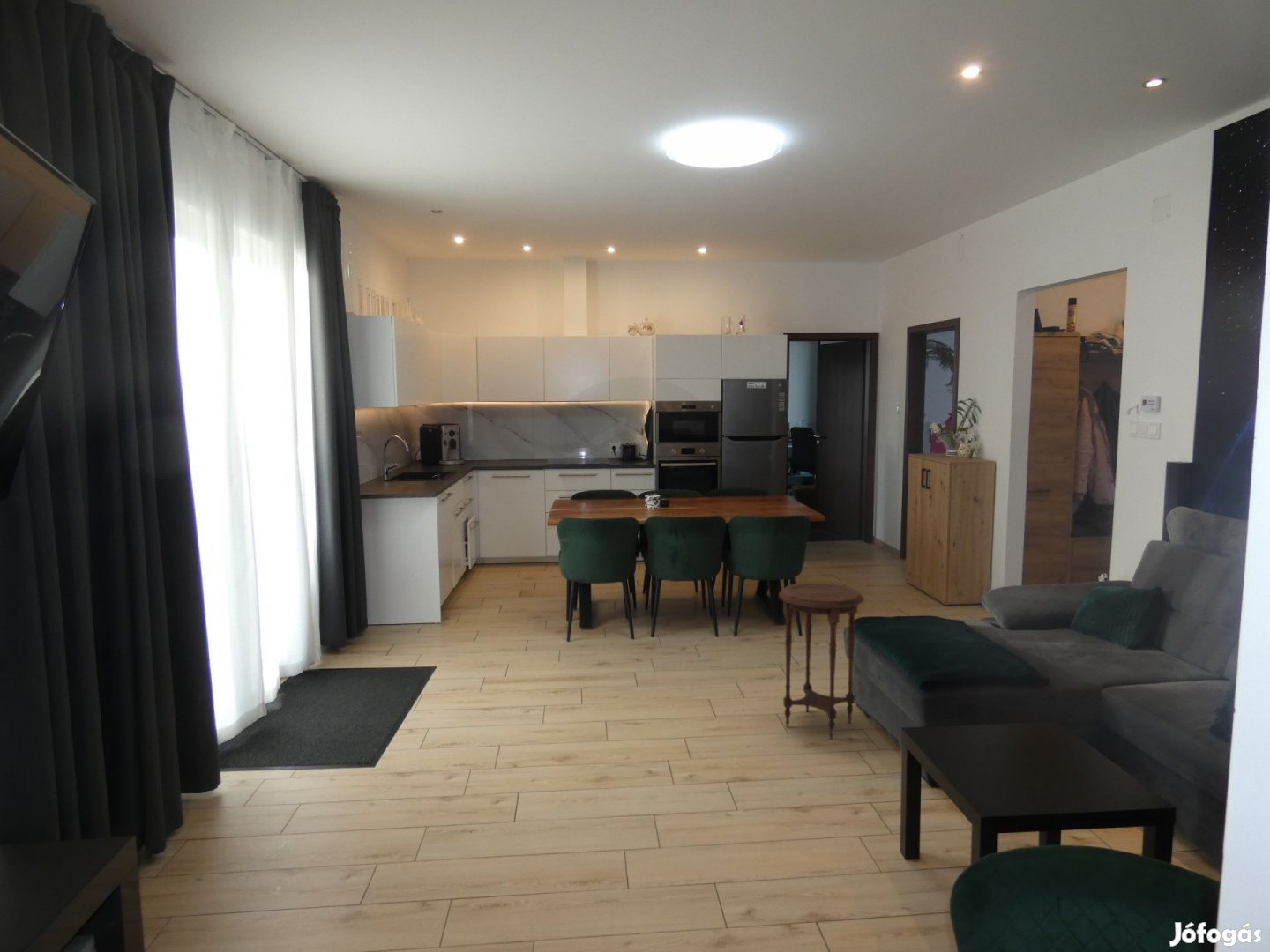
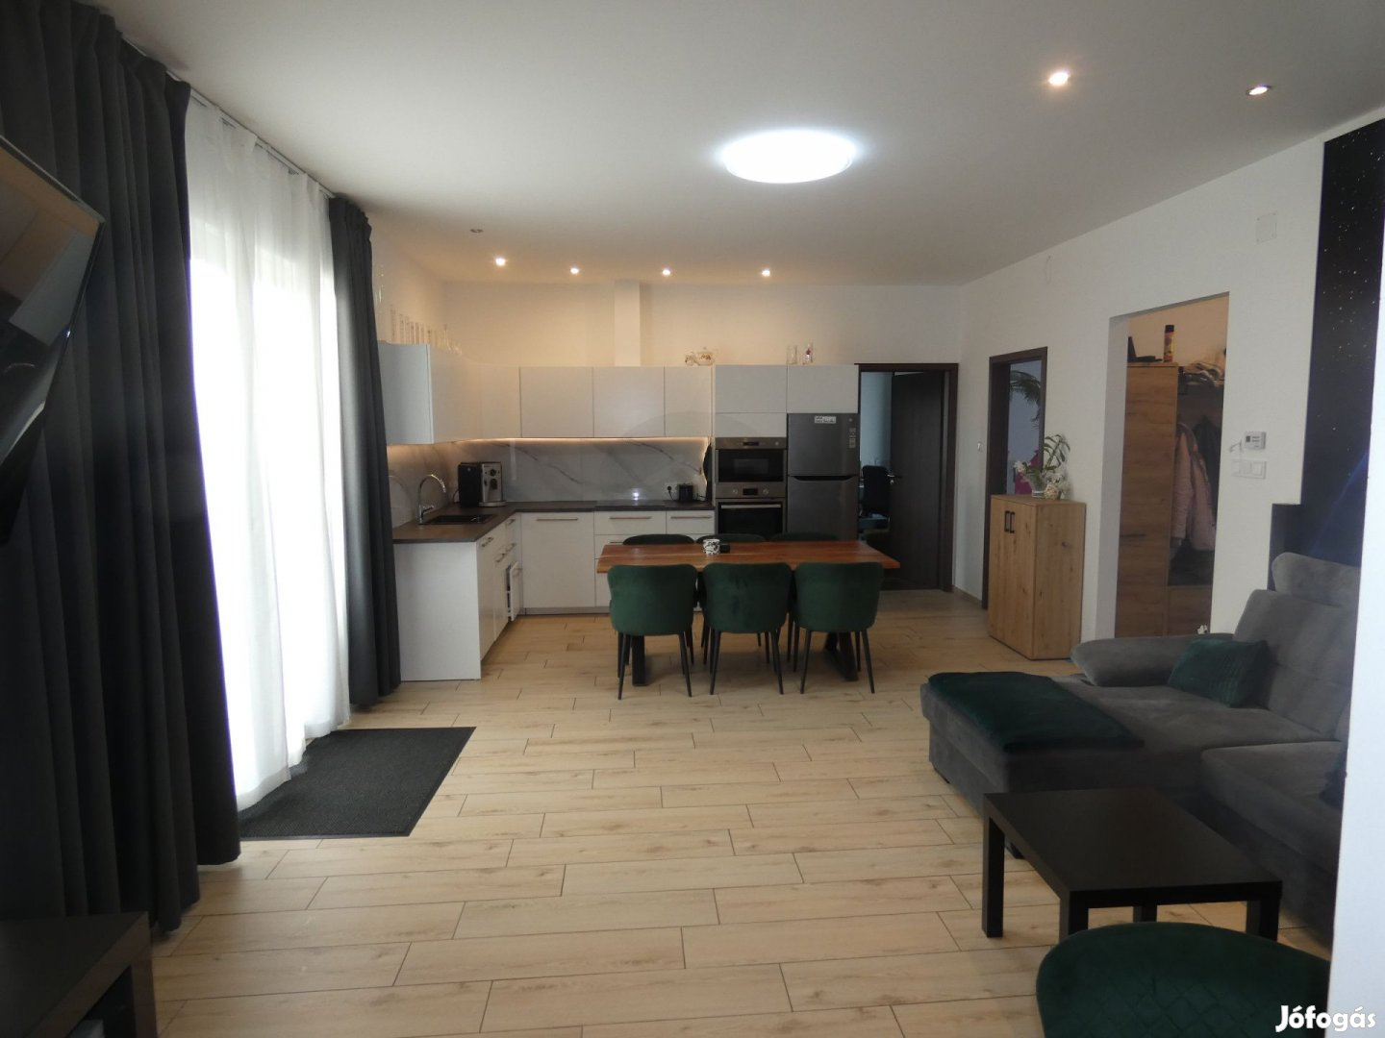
- side table (810, 658)
